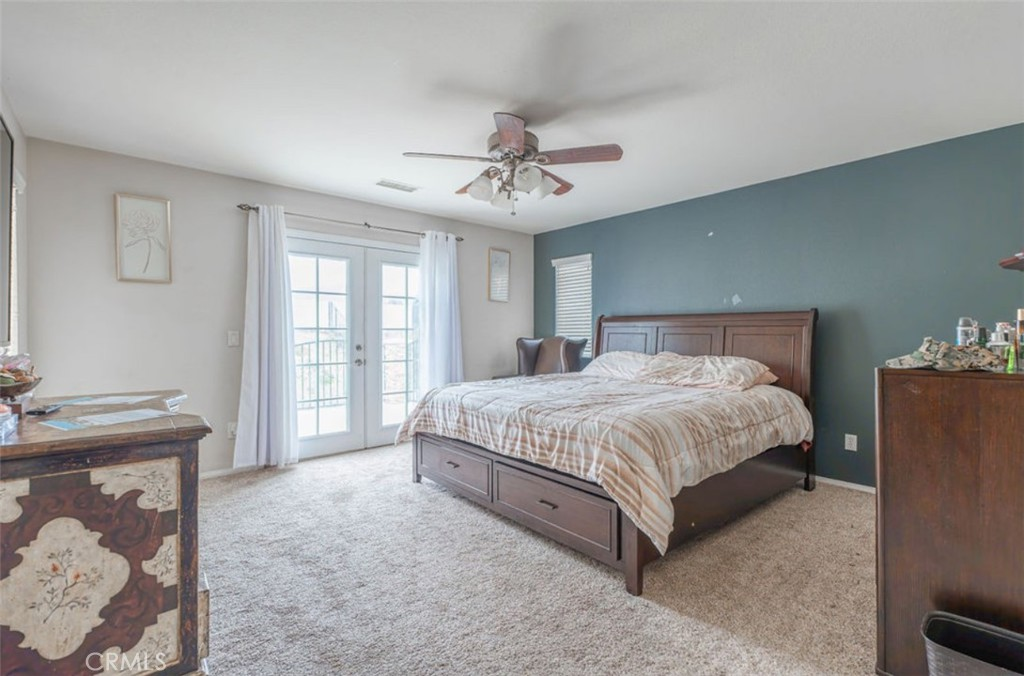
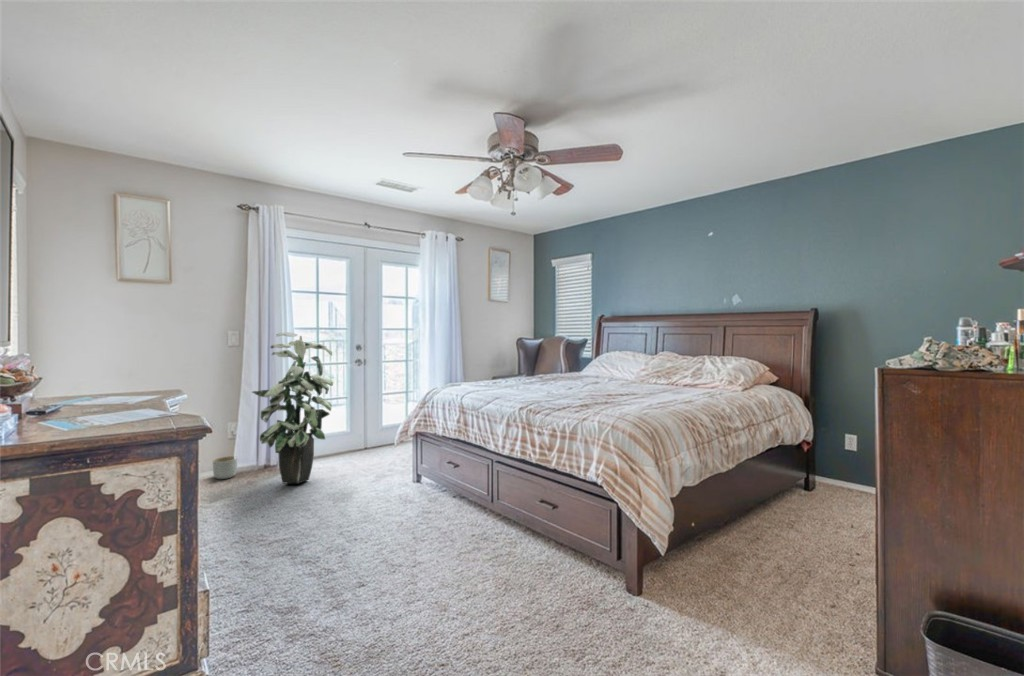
+ indoor plant (294, 406)
+ planter (225, 468)
